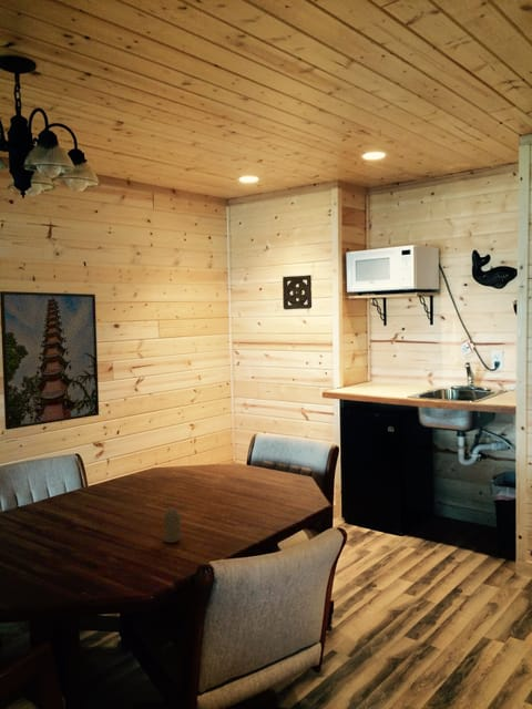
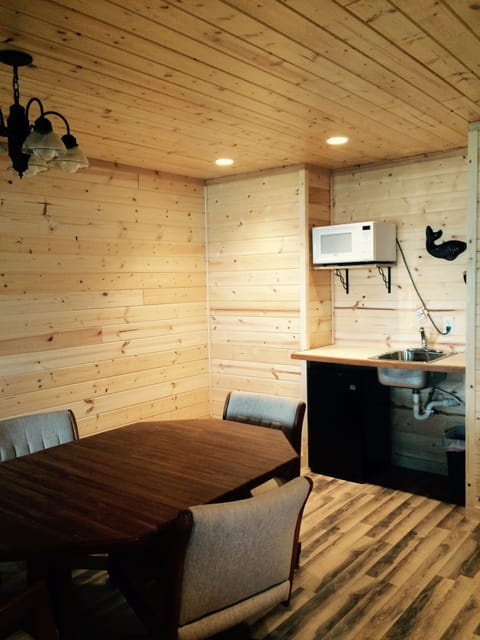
- candle (172, 524)
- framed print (52, 357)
- wall ornament (297, 292)
